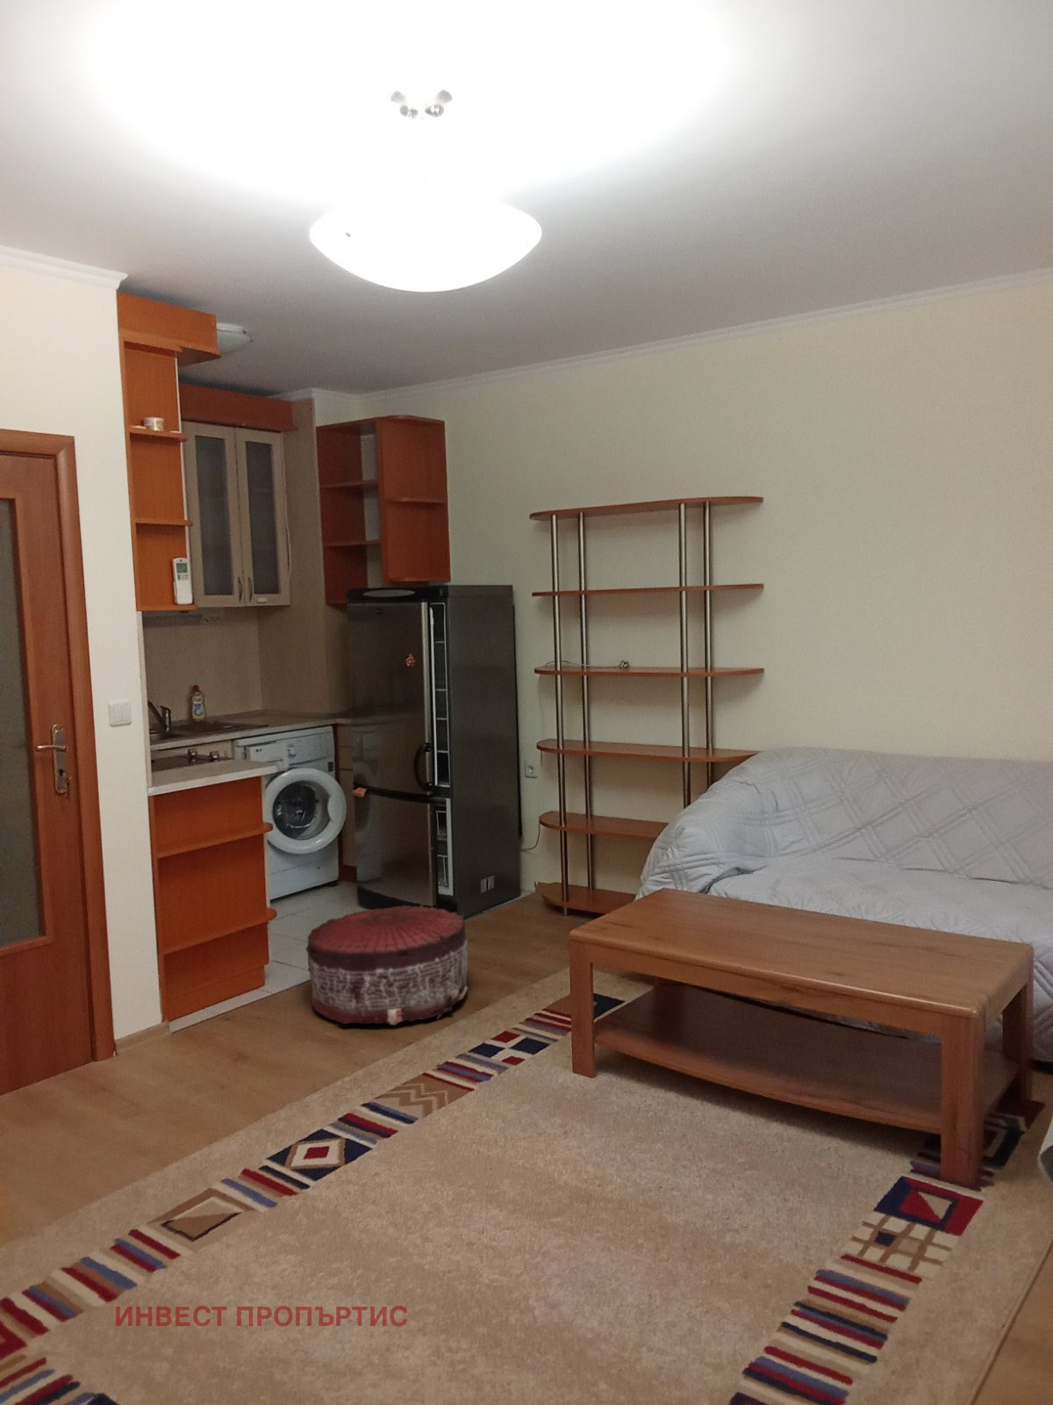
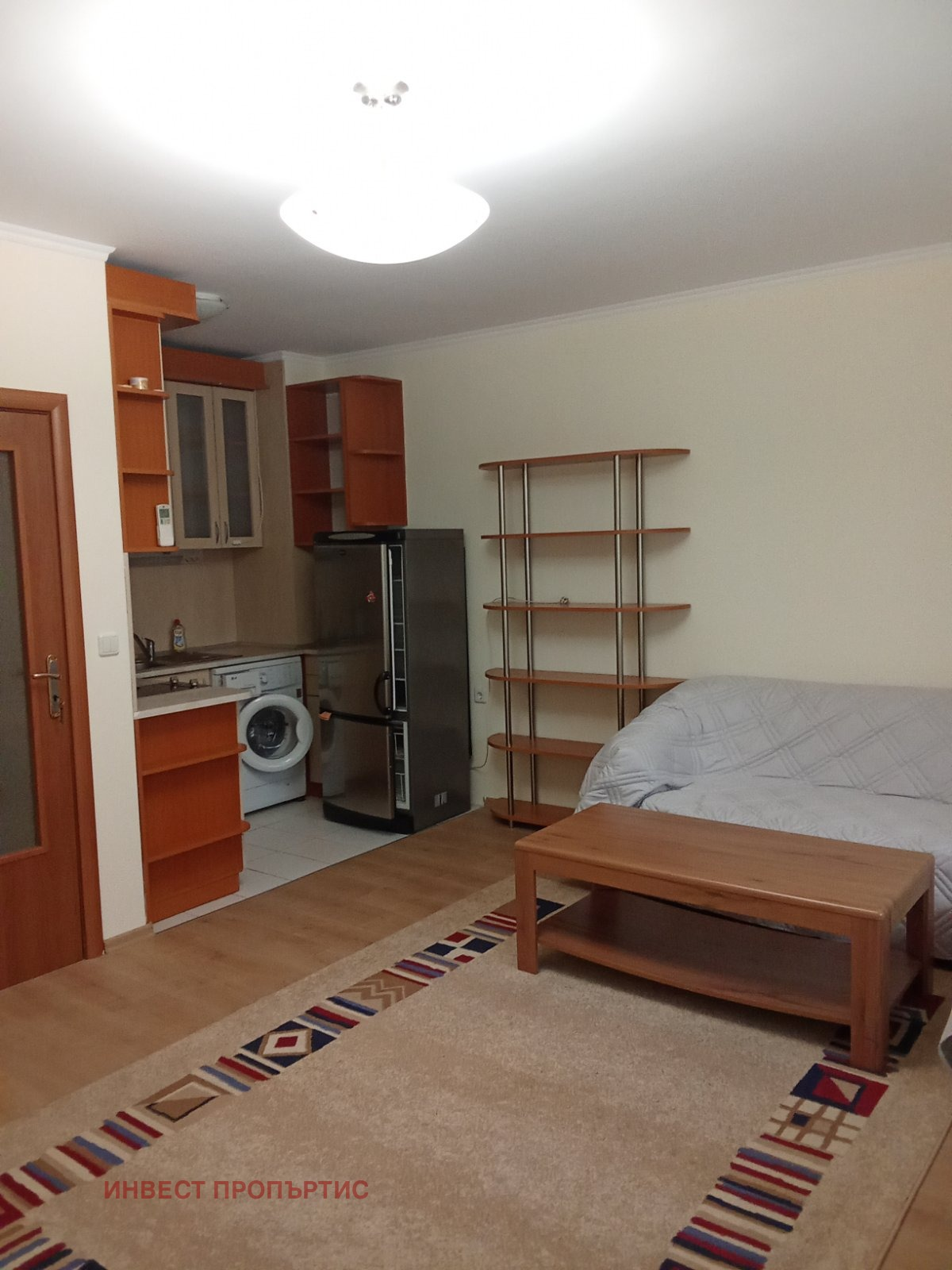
- pouf (390, 958)
